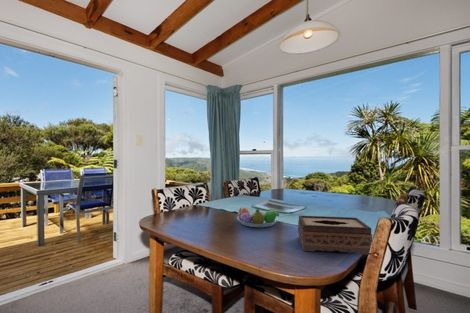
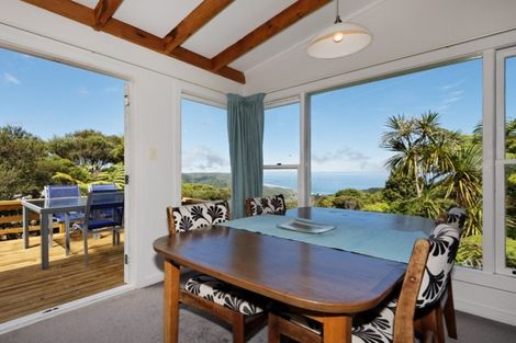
- tissue box (331, 233)
- fruit bowl (258, 214)
